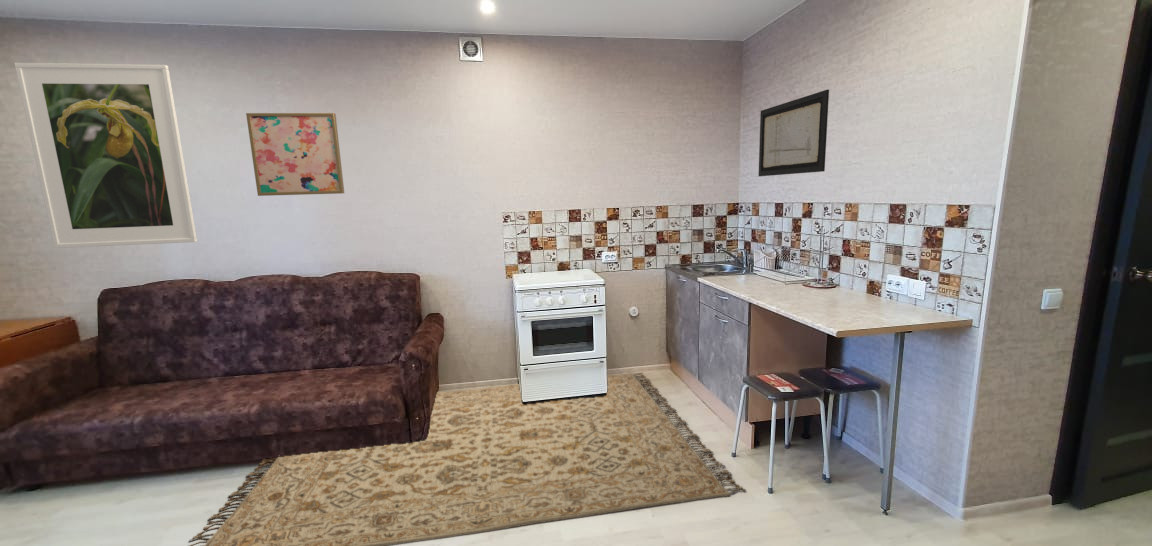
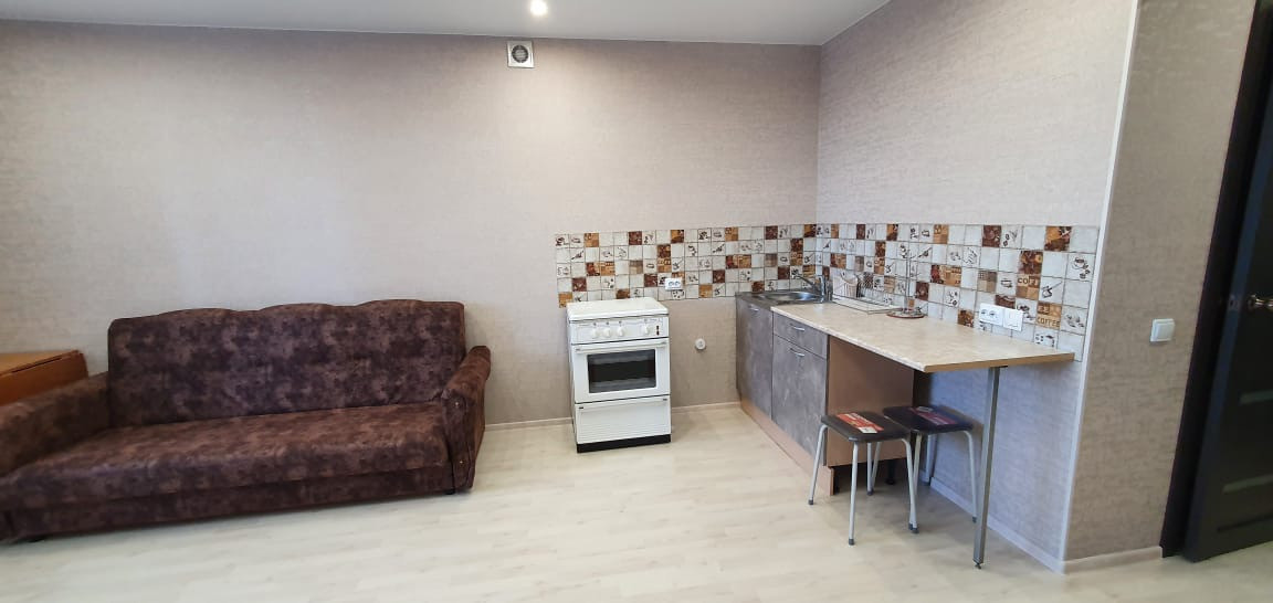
- wall art (789, 138)
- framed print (111, 157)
- rug (484, 439)
- wall art (296, 154)
